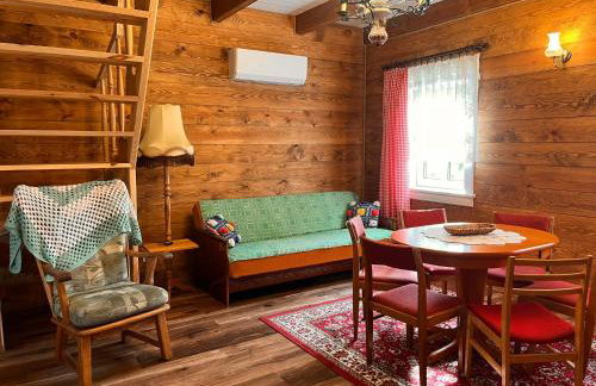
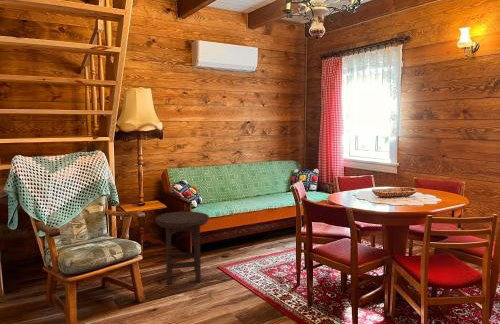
+ stool (183, 253)
